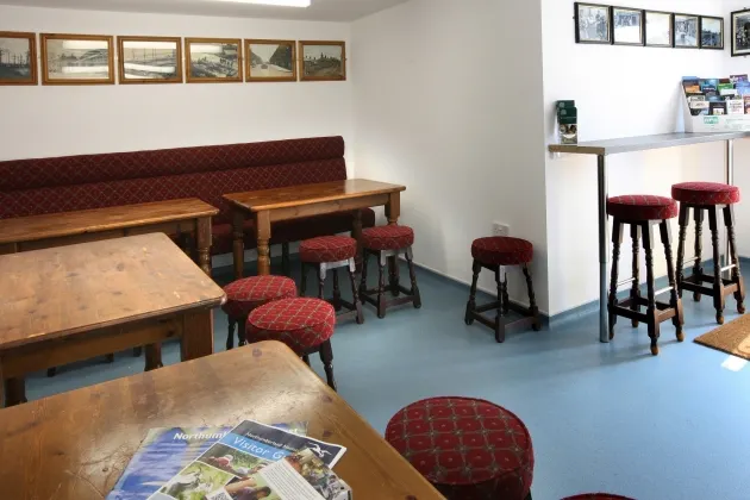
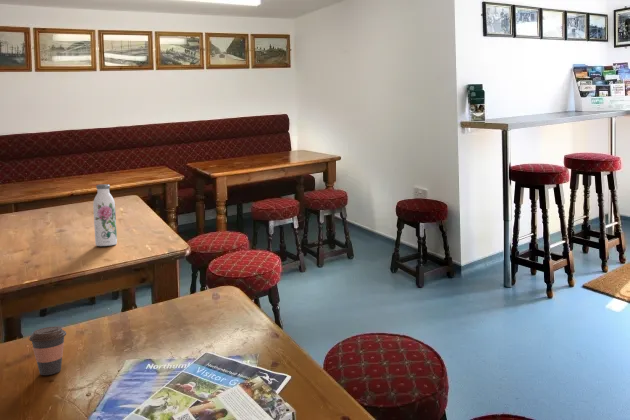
+ water bottle (104, 214)
+ coffee cup (49, 351)
